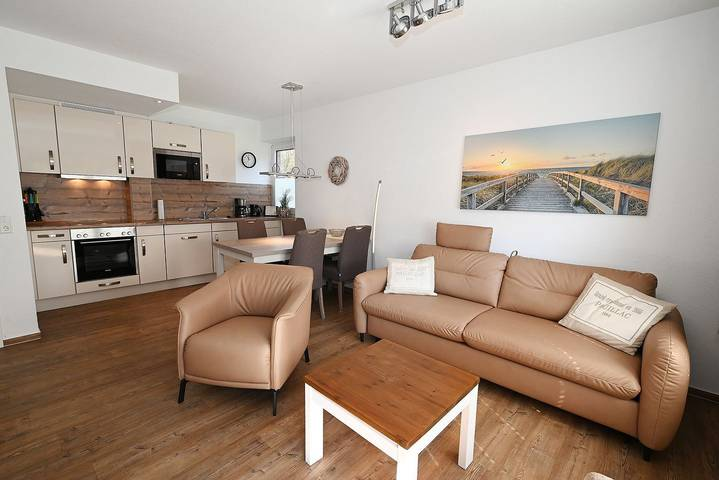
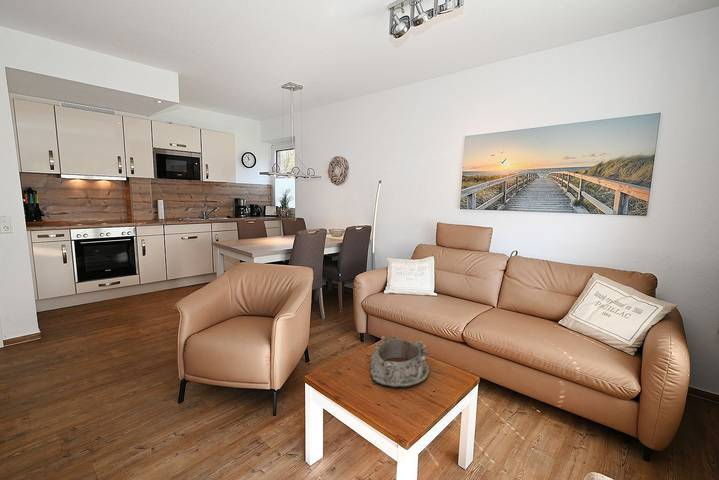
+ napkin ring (399, 357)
